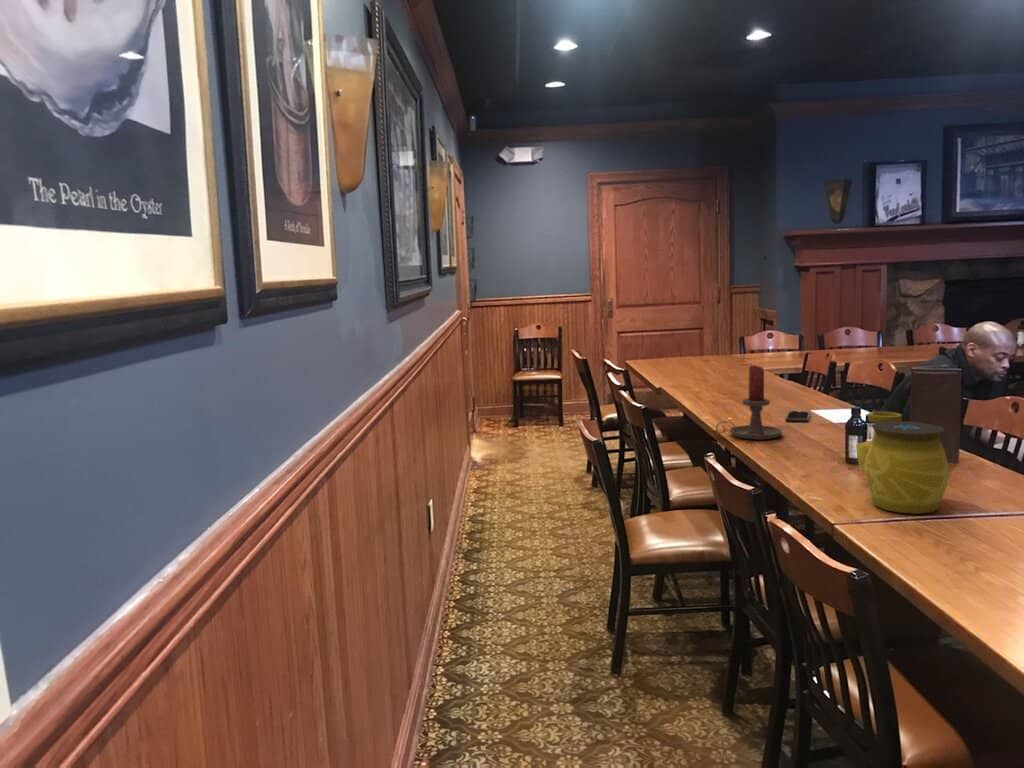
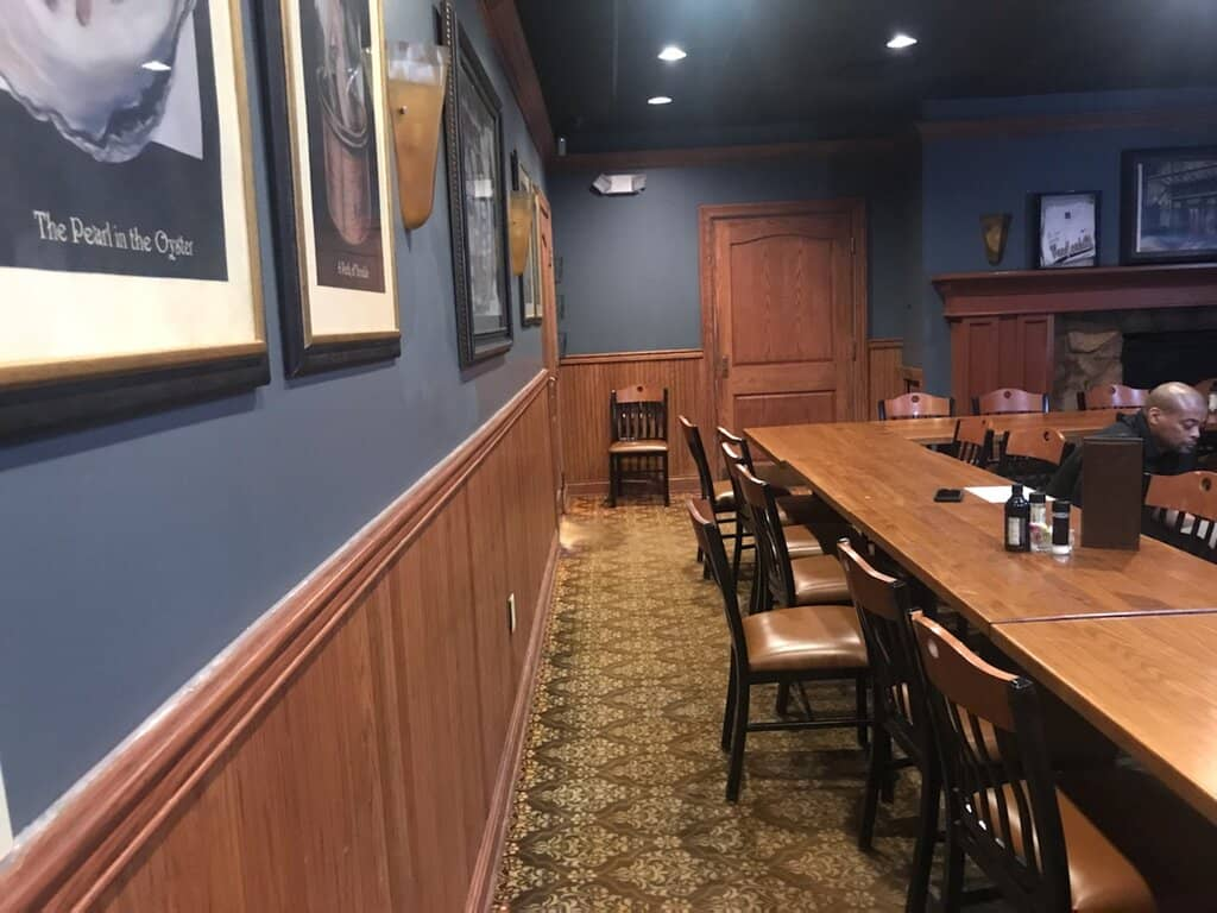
- candle holder (748, 401)
- decorative vase (894, 458)
